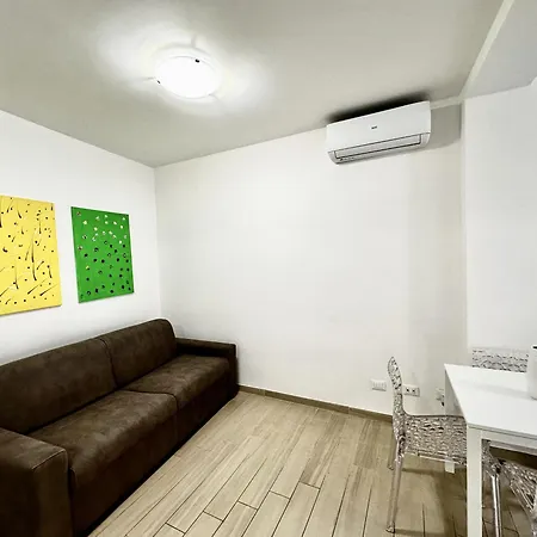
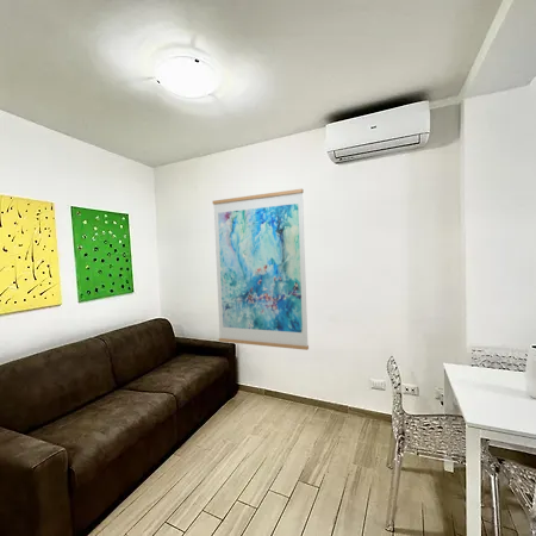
+ wall art (257, 270)
